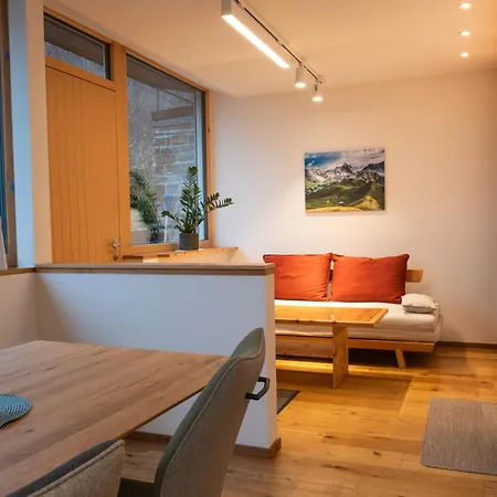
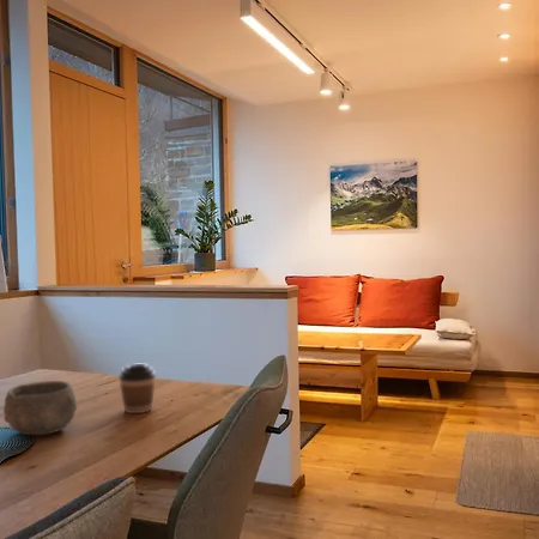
+ coffee cup (137, 386)
+ bowl (40, 408)
